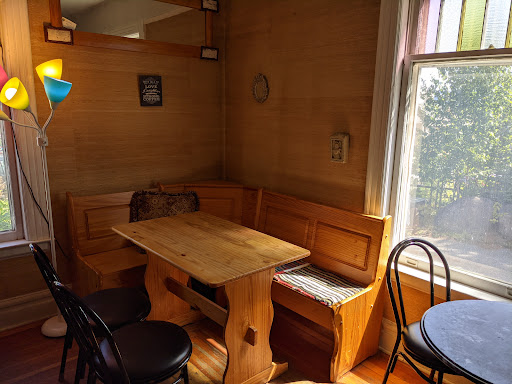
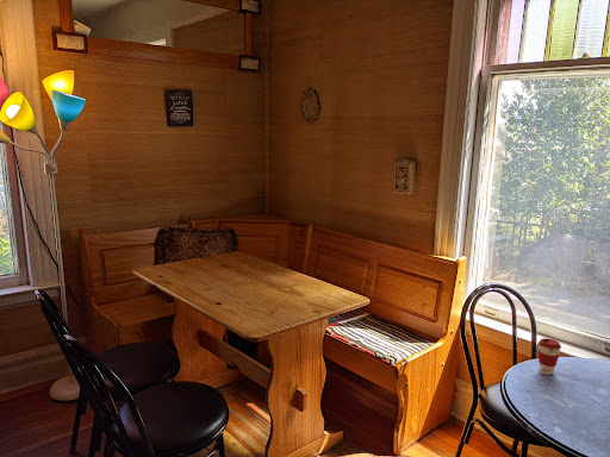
+ coffee cup (548, 356)
